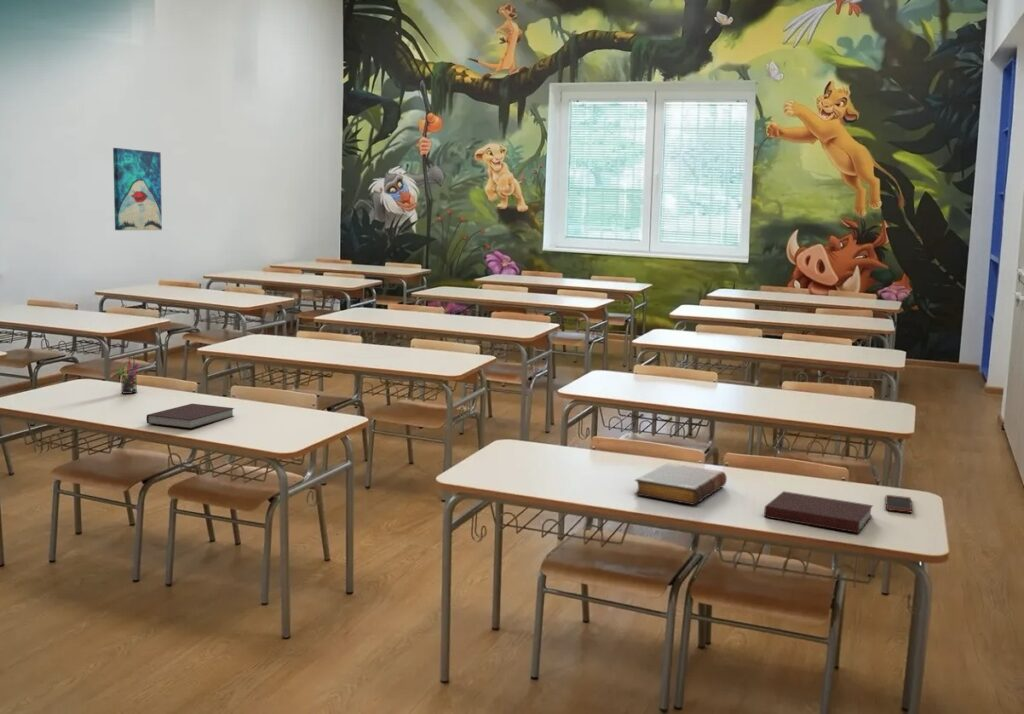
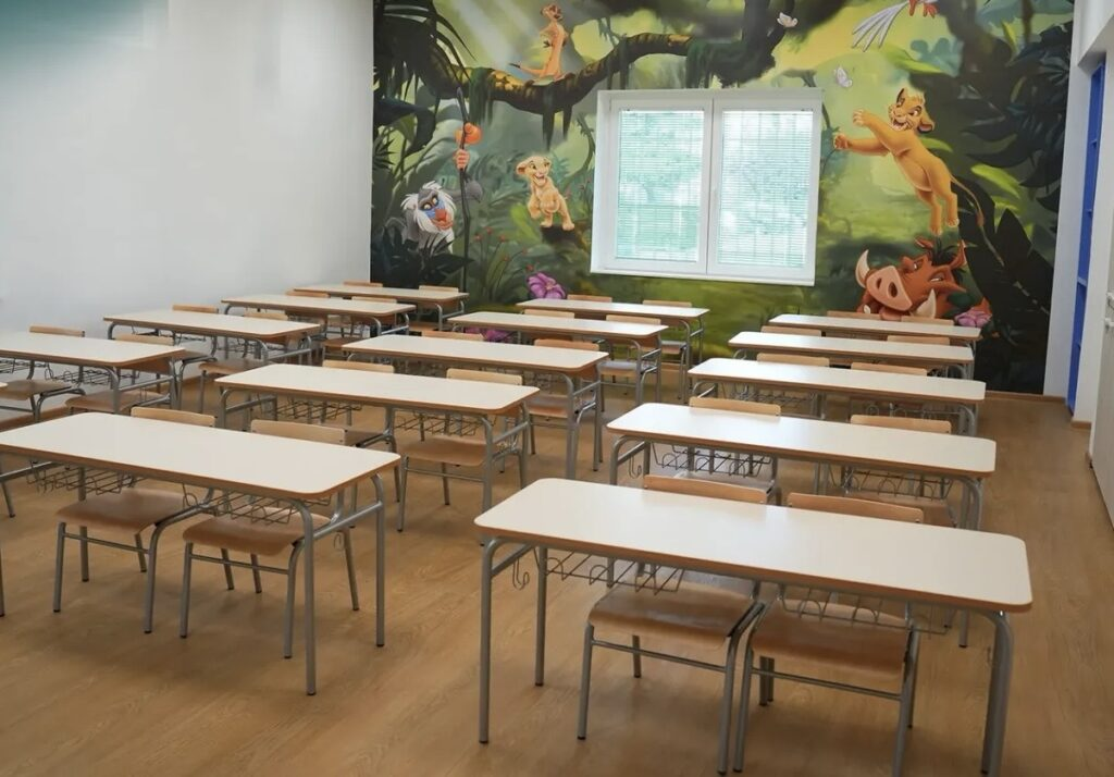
- notebook (191, 415)
- wall art (138, 190)
- pen holder (127, 376)
- notebook (818, 511)
- book (681, 483)
- smartphone (898, 503)
